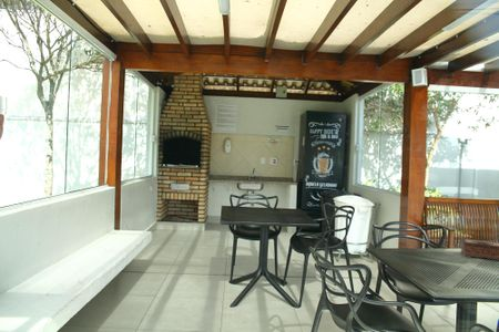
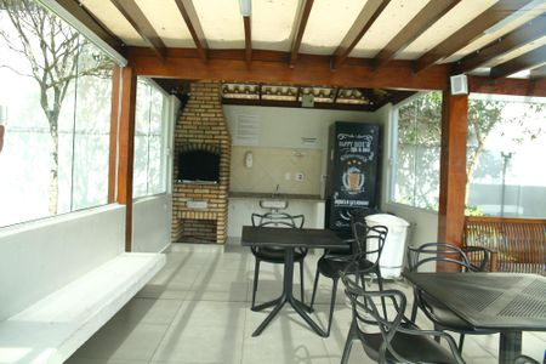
- tissue box (482, 249)
